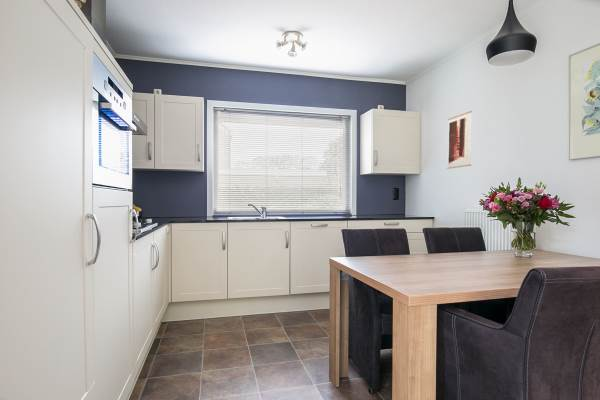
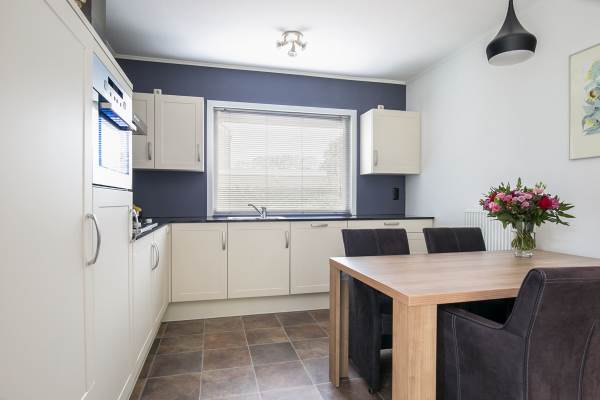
- wall art (458, 141)
